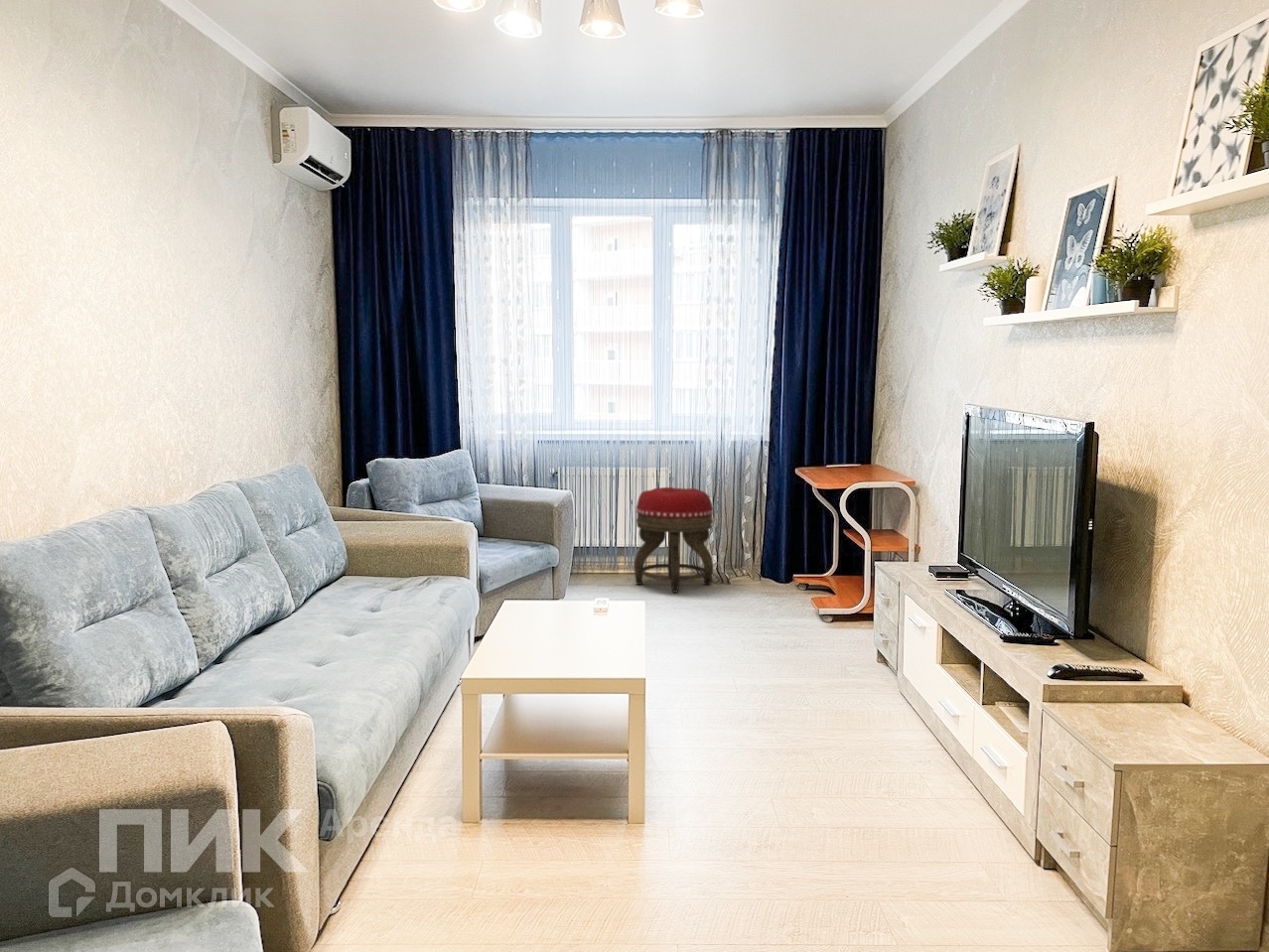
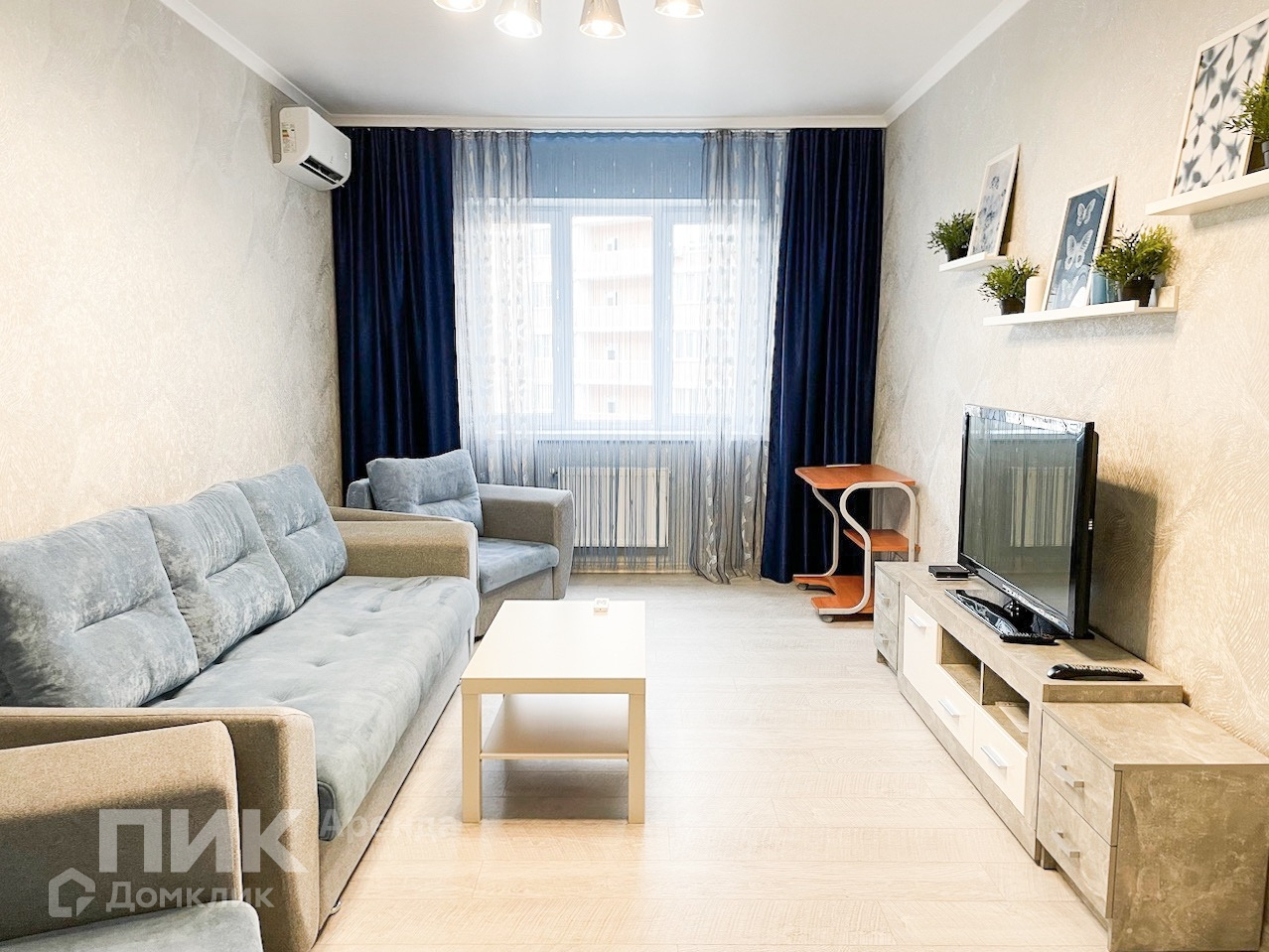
- footstool (673, 536)
